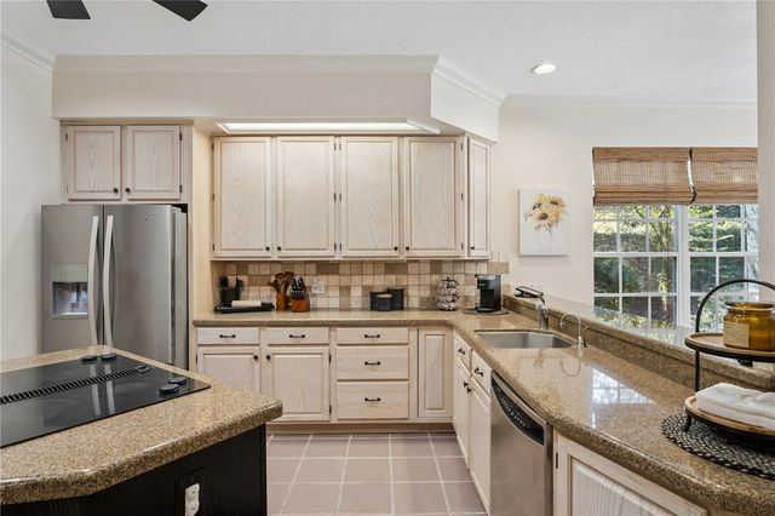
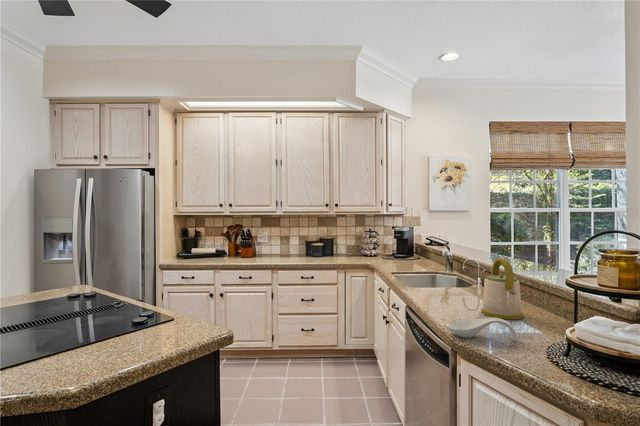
+ kettle (503, 286)
+ spoon rest (480, 326)
